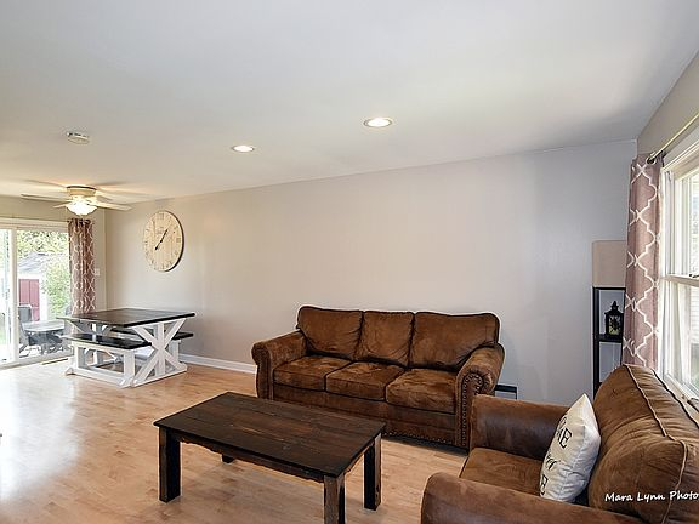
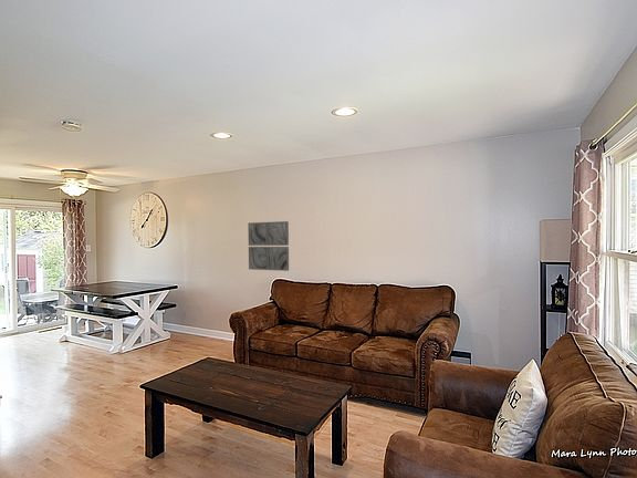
+ wall art (268, 245)
